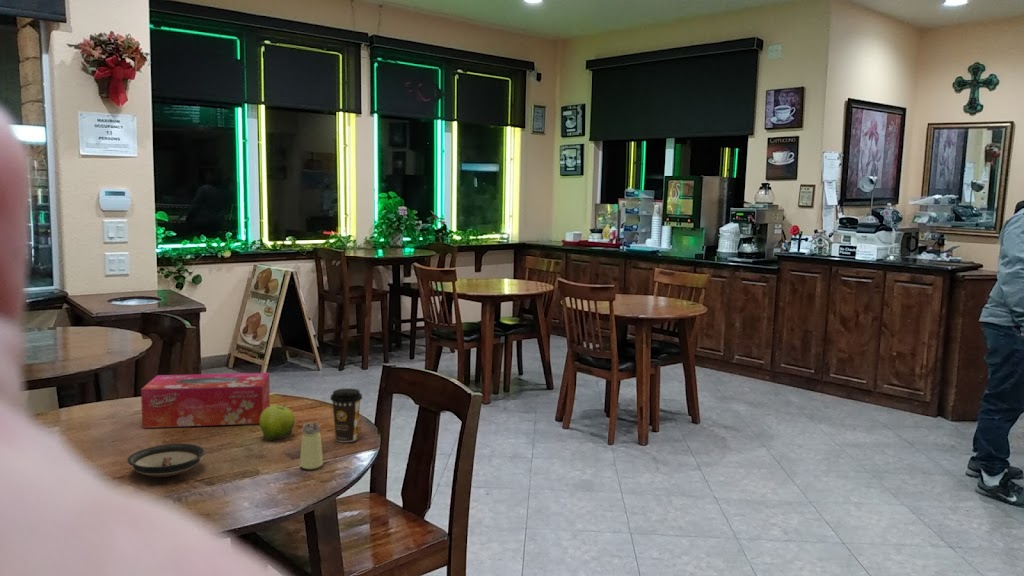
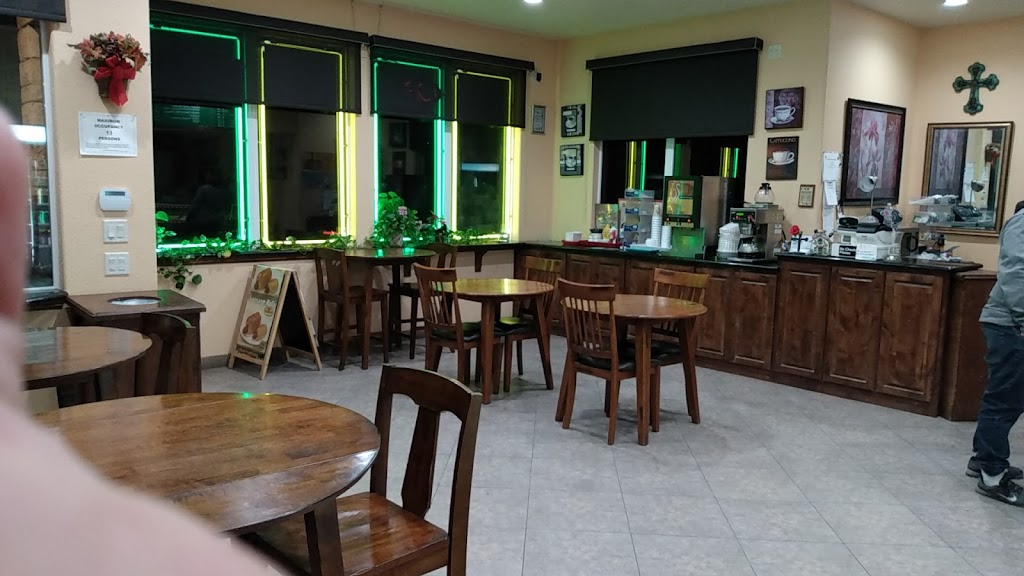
- coffee cup (346, 415)
- saucer (167, 462)
- tissue box (209, 398)
- fruit (277, 421)
- saltshaker (311, 444)
